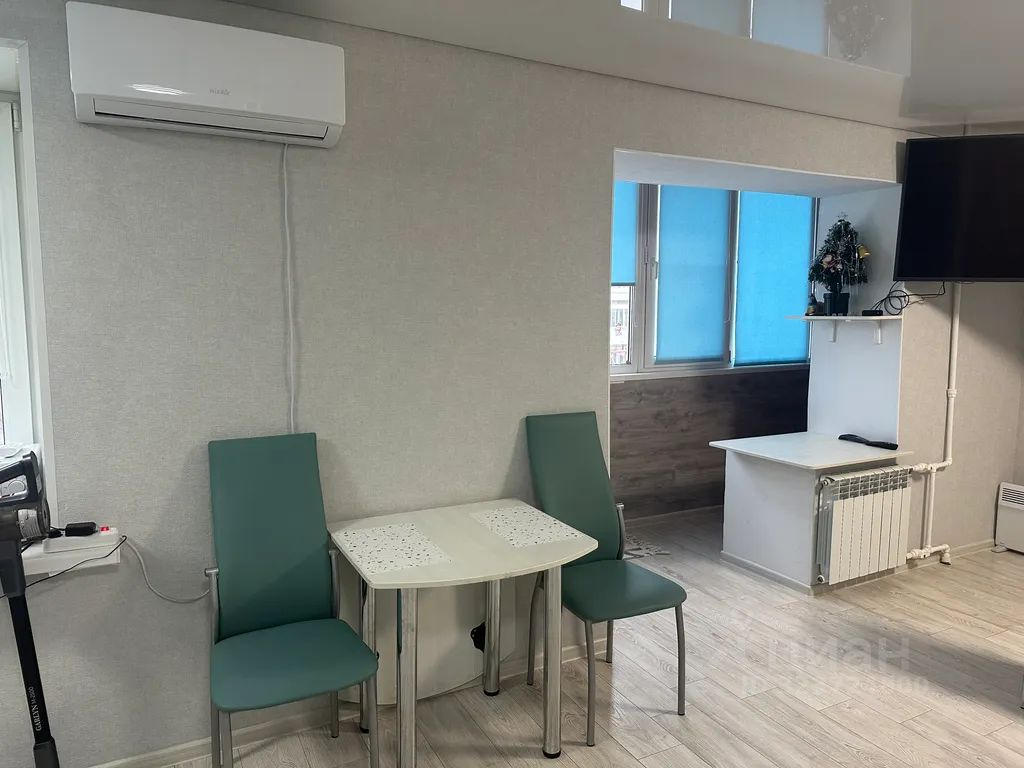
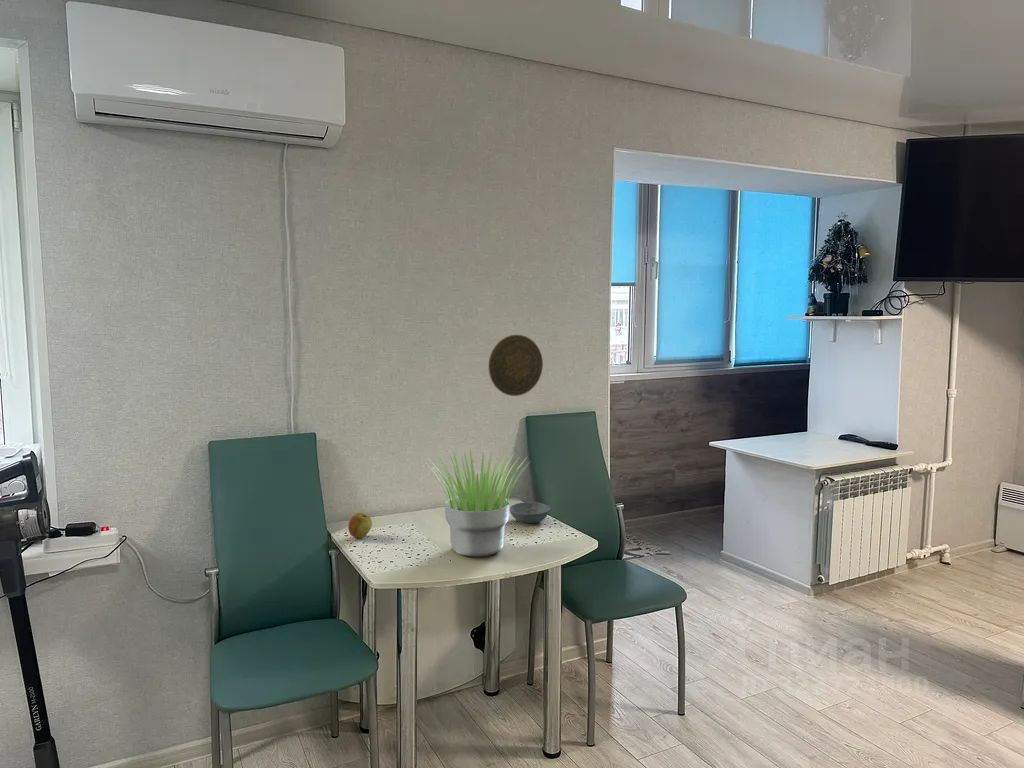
+ bowl (529, 513)
+ potted plant (478, 504)
+ apple (360, 525)
+ decorative plate (517, 365)
